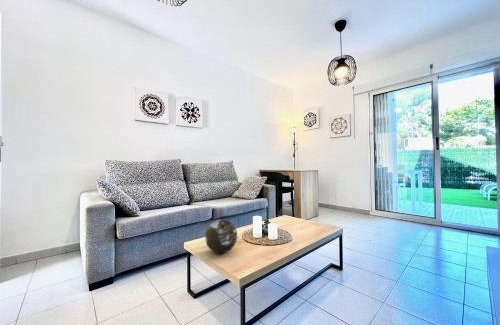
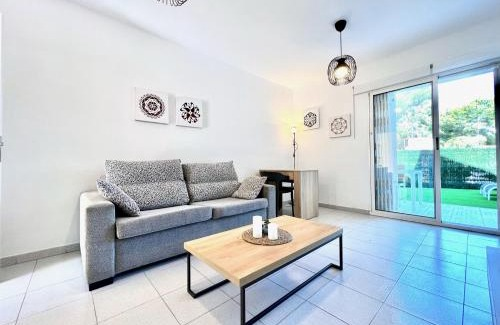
- decorative orb (221, 235)
